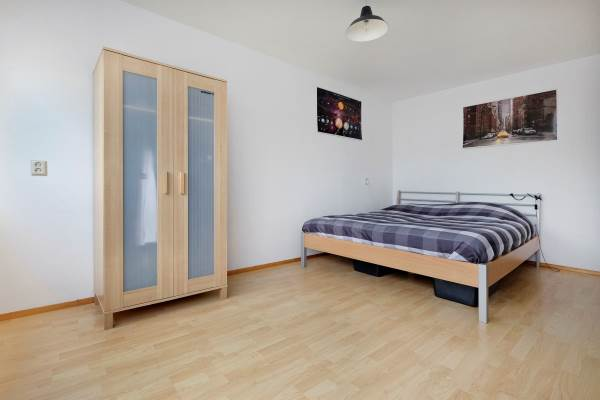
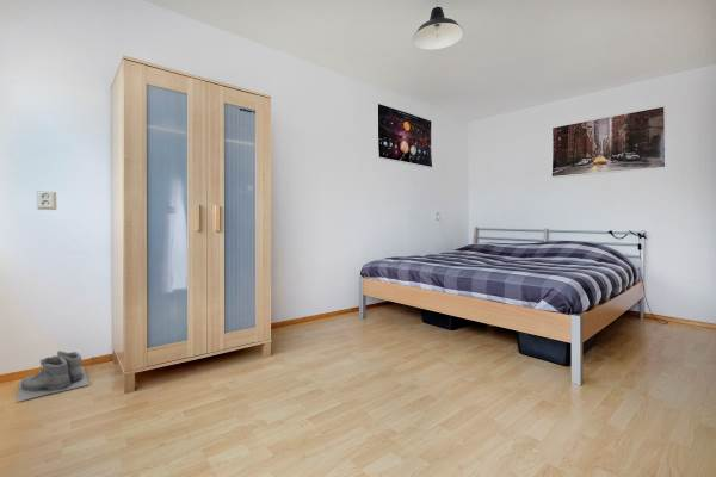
+ boots (54, 367)
